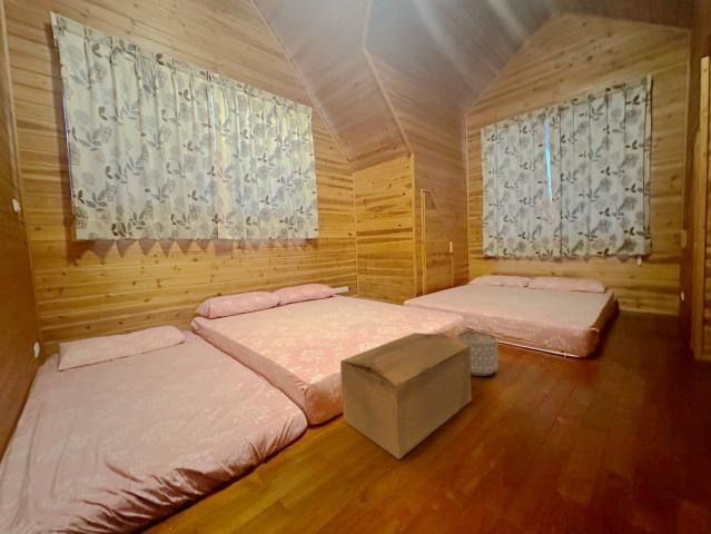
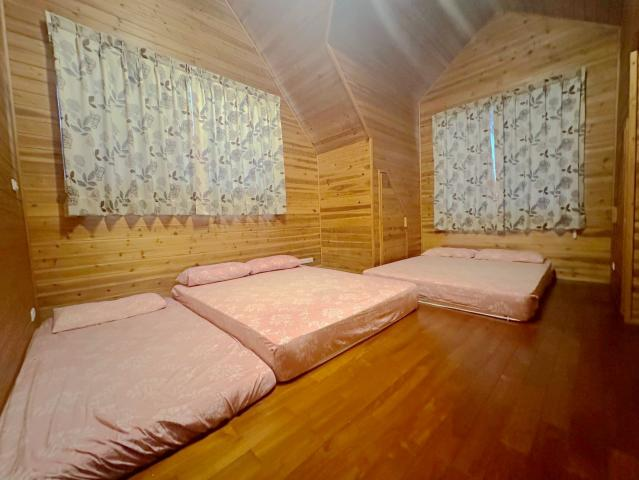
- cardboard box (408, 377)
- planter (476, 353)
